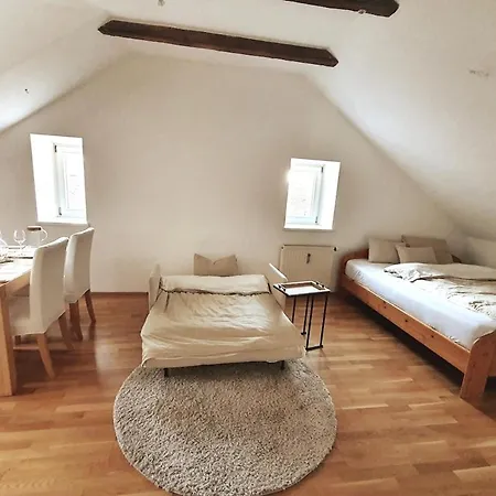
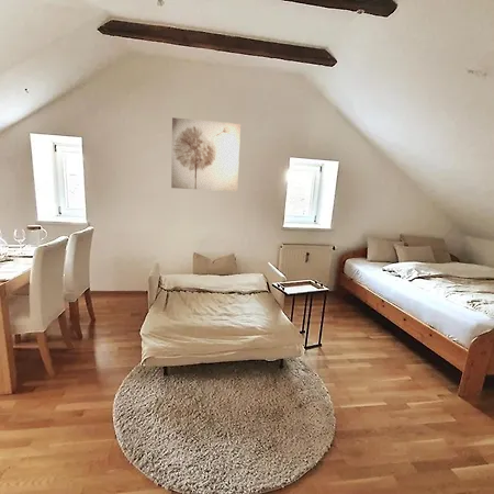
+ wall art (205, 156)
